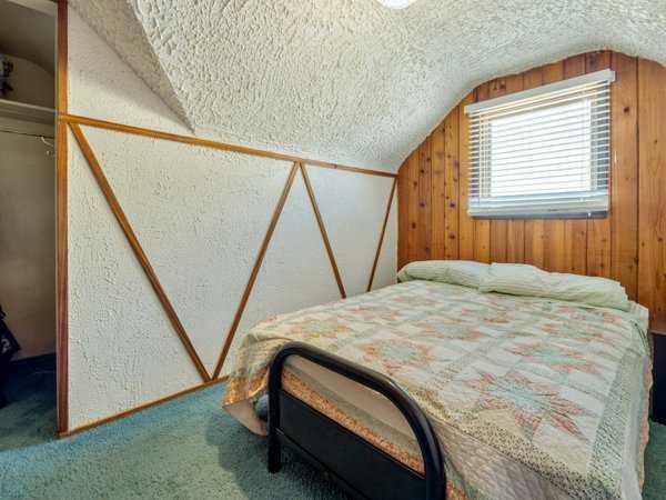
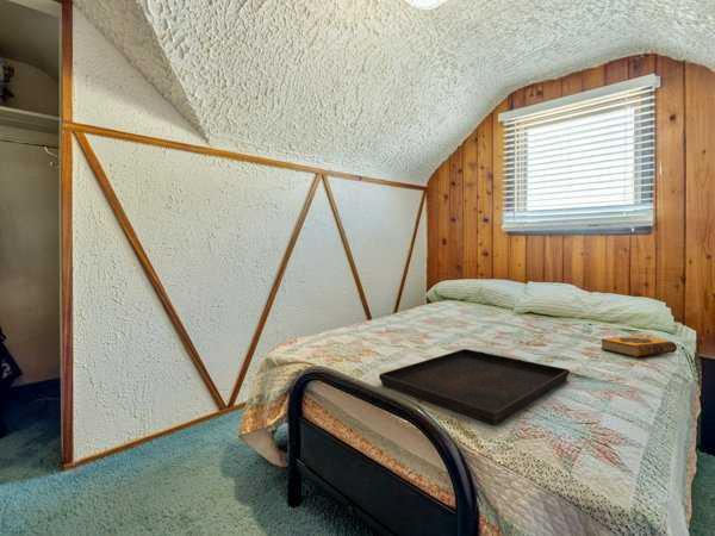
+ serving tray (475, 376)
+ hardback book (638, 345)
